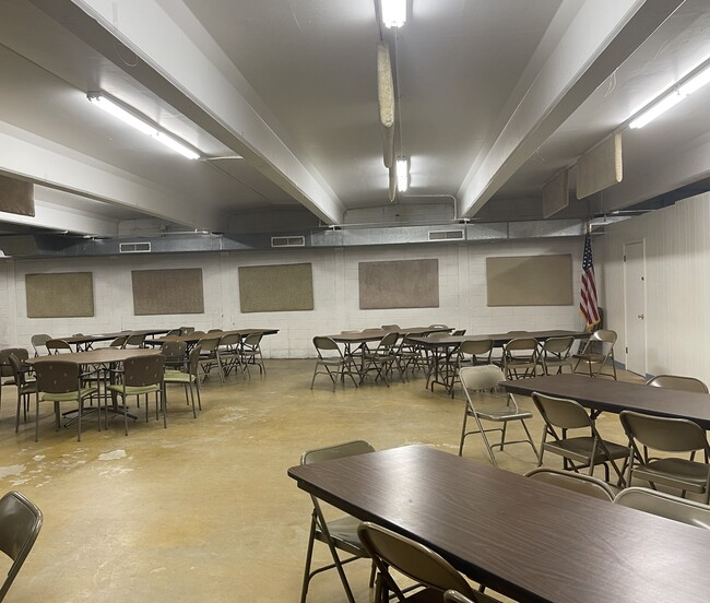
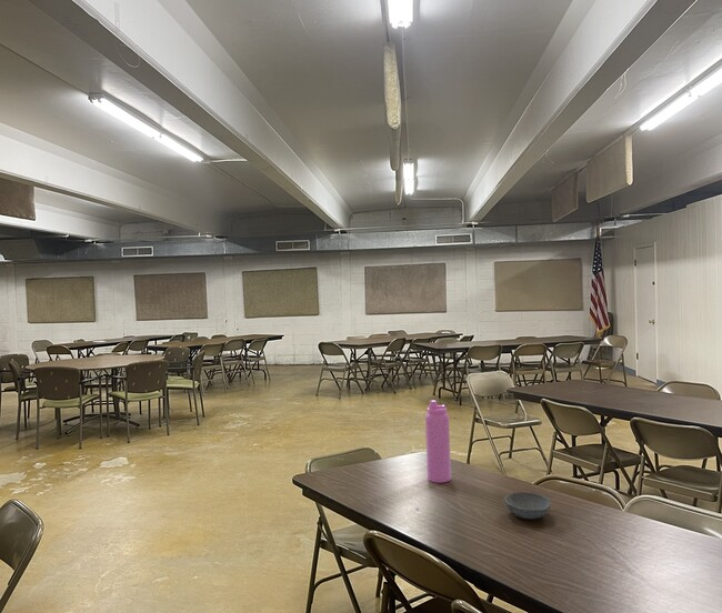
+ water bottle (438, 440)
+ bowl (528, 506)
